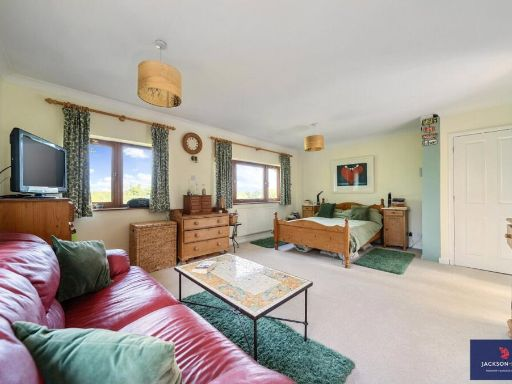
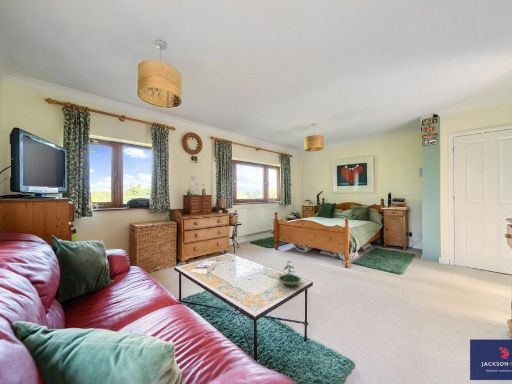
+ terrarium (289, 265)
